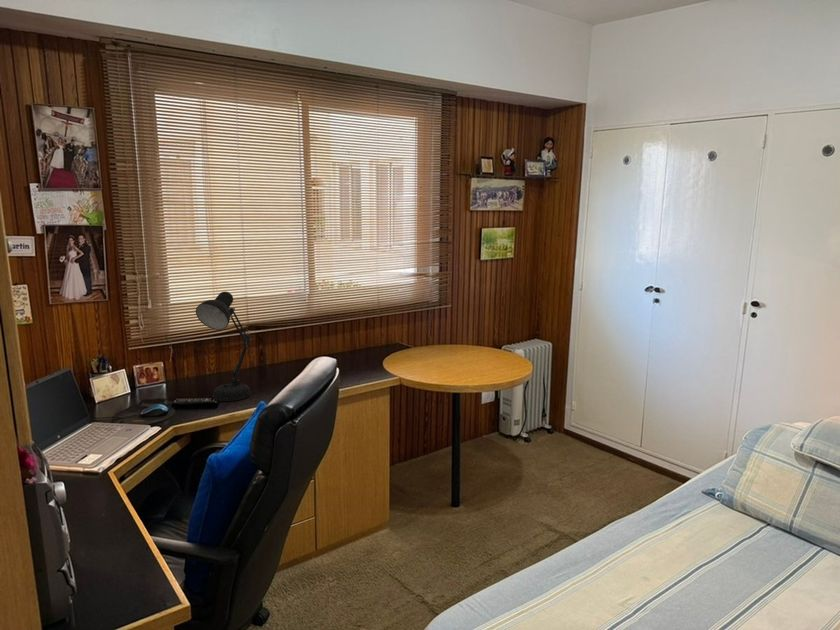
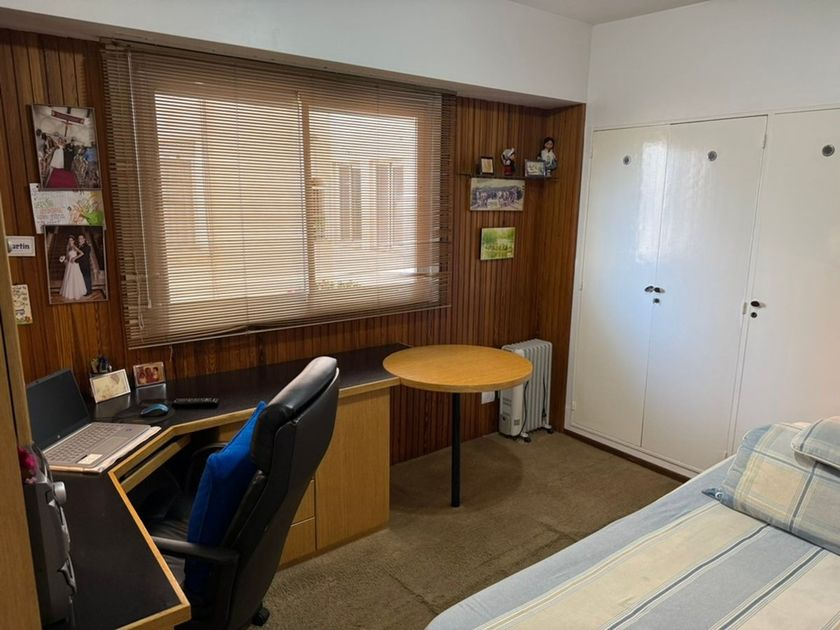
- desk lamp (241, 337)
